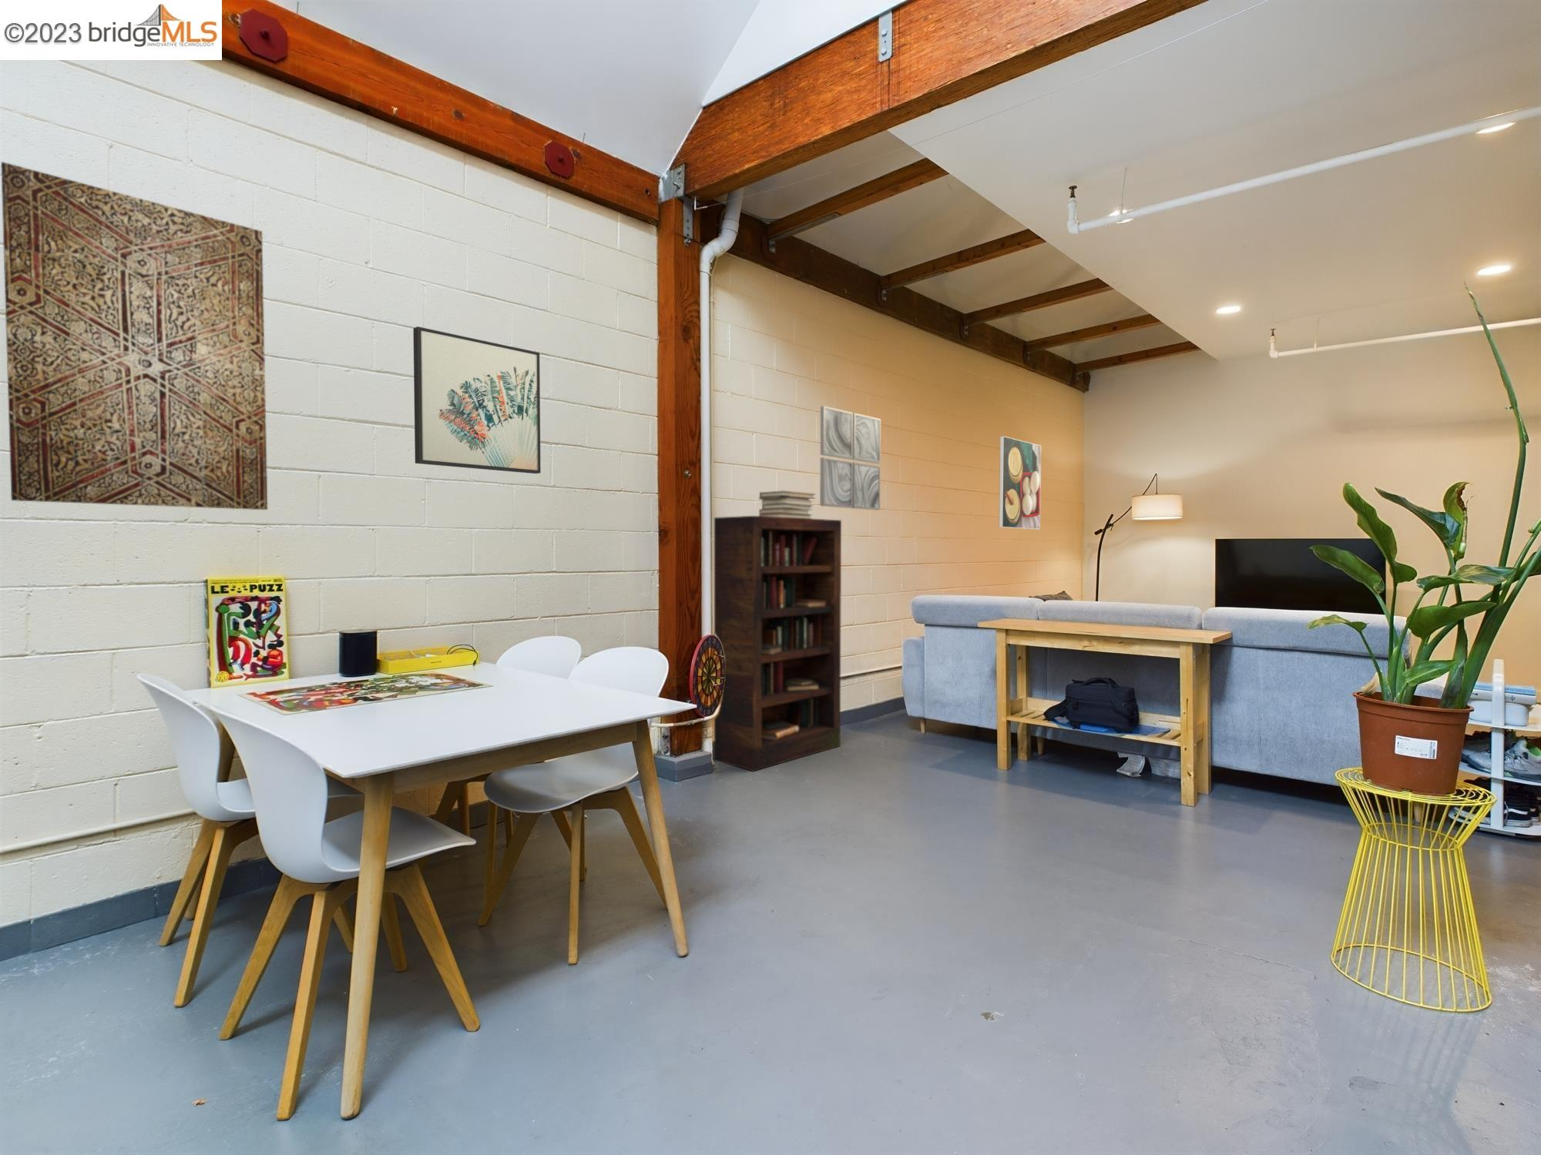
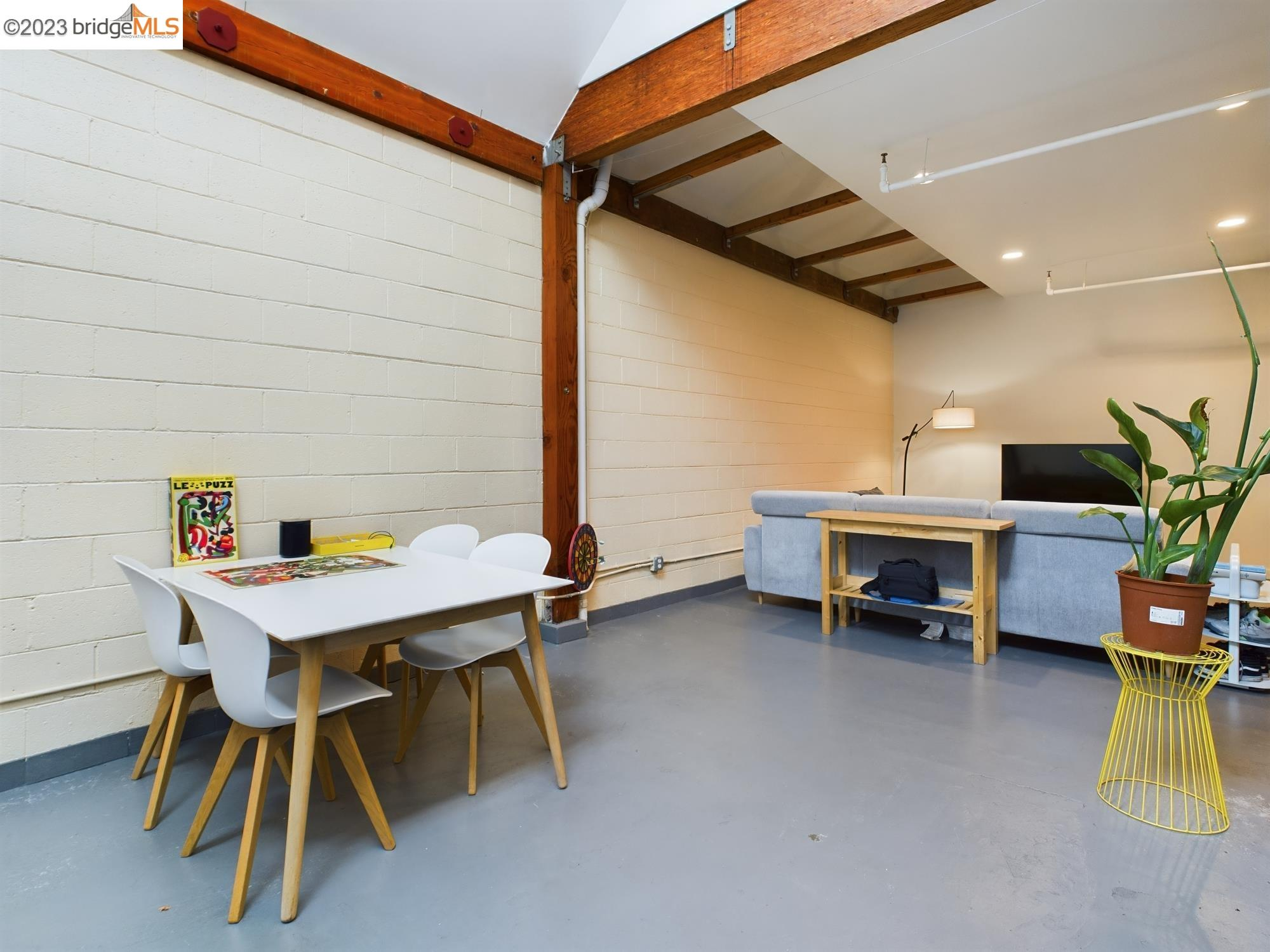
- wall art (851, 461)
- wall art (147, 354)
- bookcase (780, 636)
- book stack (786, 505)
- wall art (481, 405)
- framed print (1020, 484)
